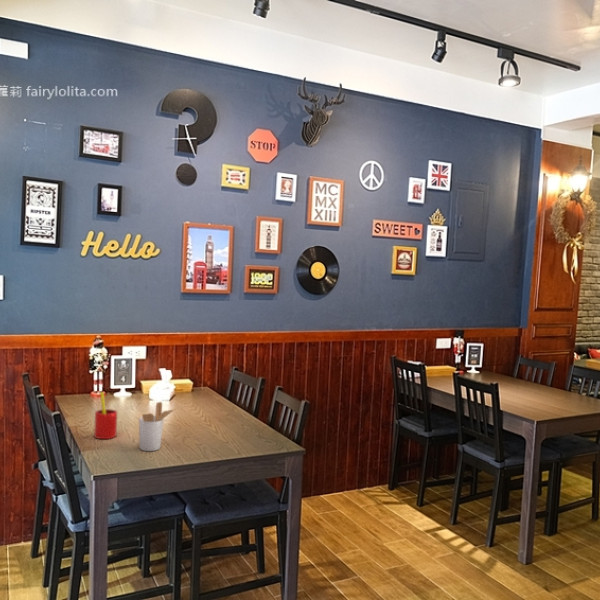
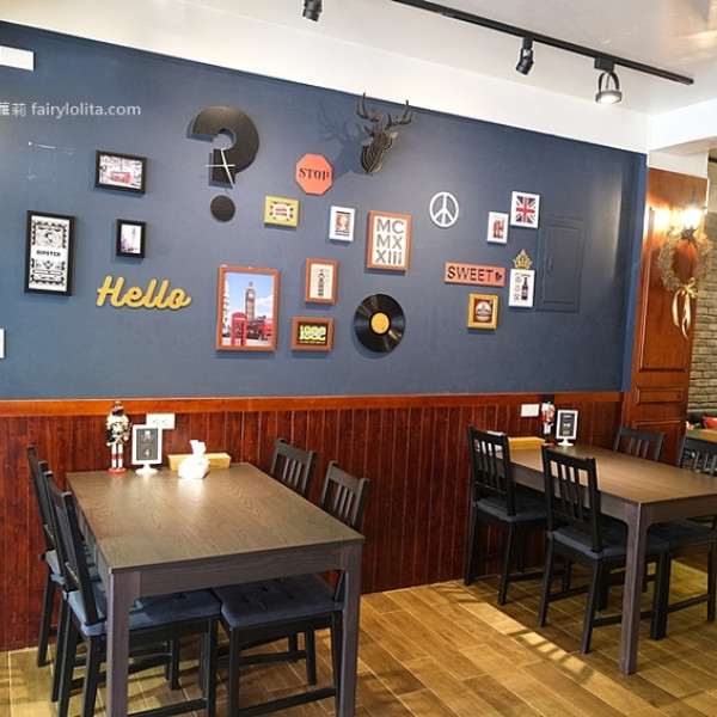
- straw (105, 414)
- utensil holder (156, 427)
